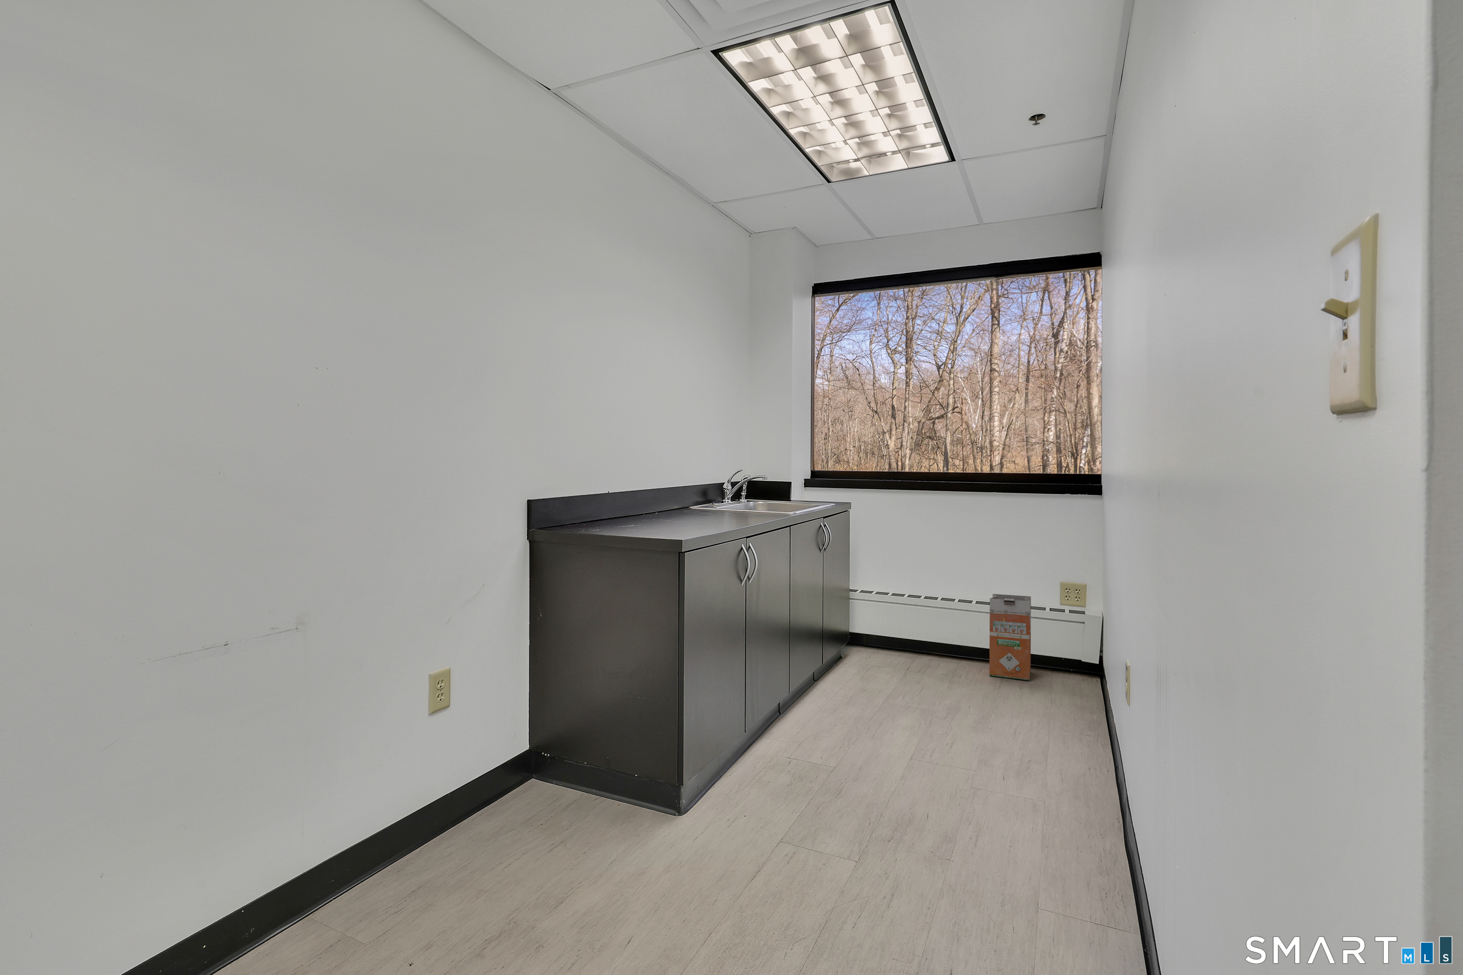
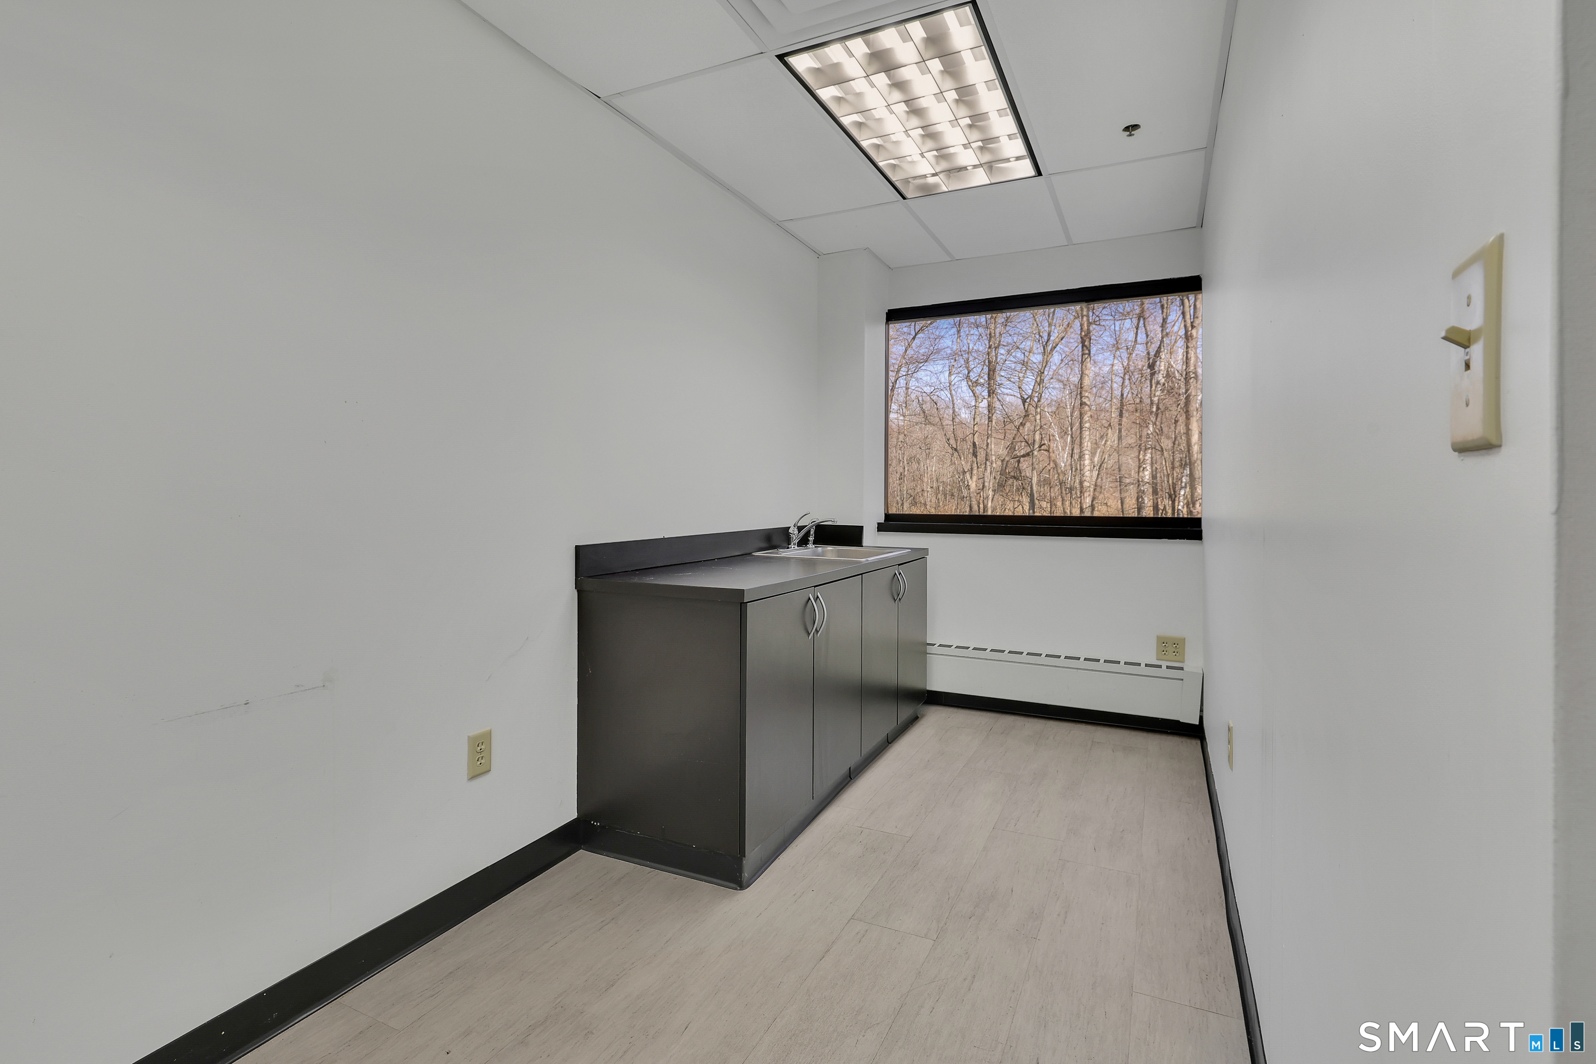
- waste bin (1010, 634)
